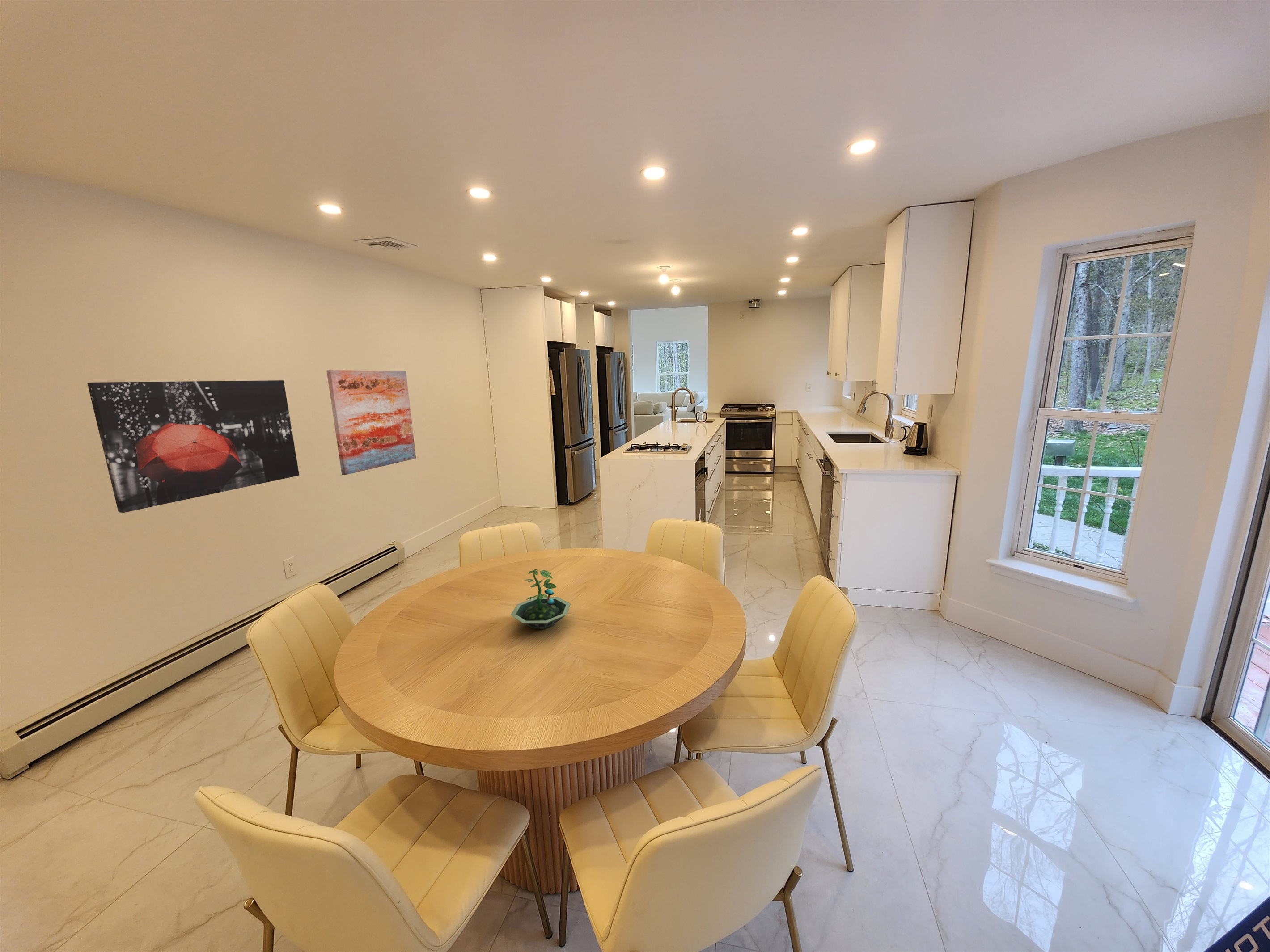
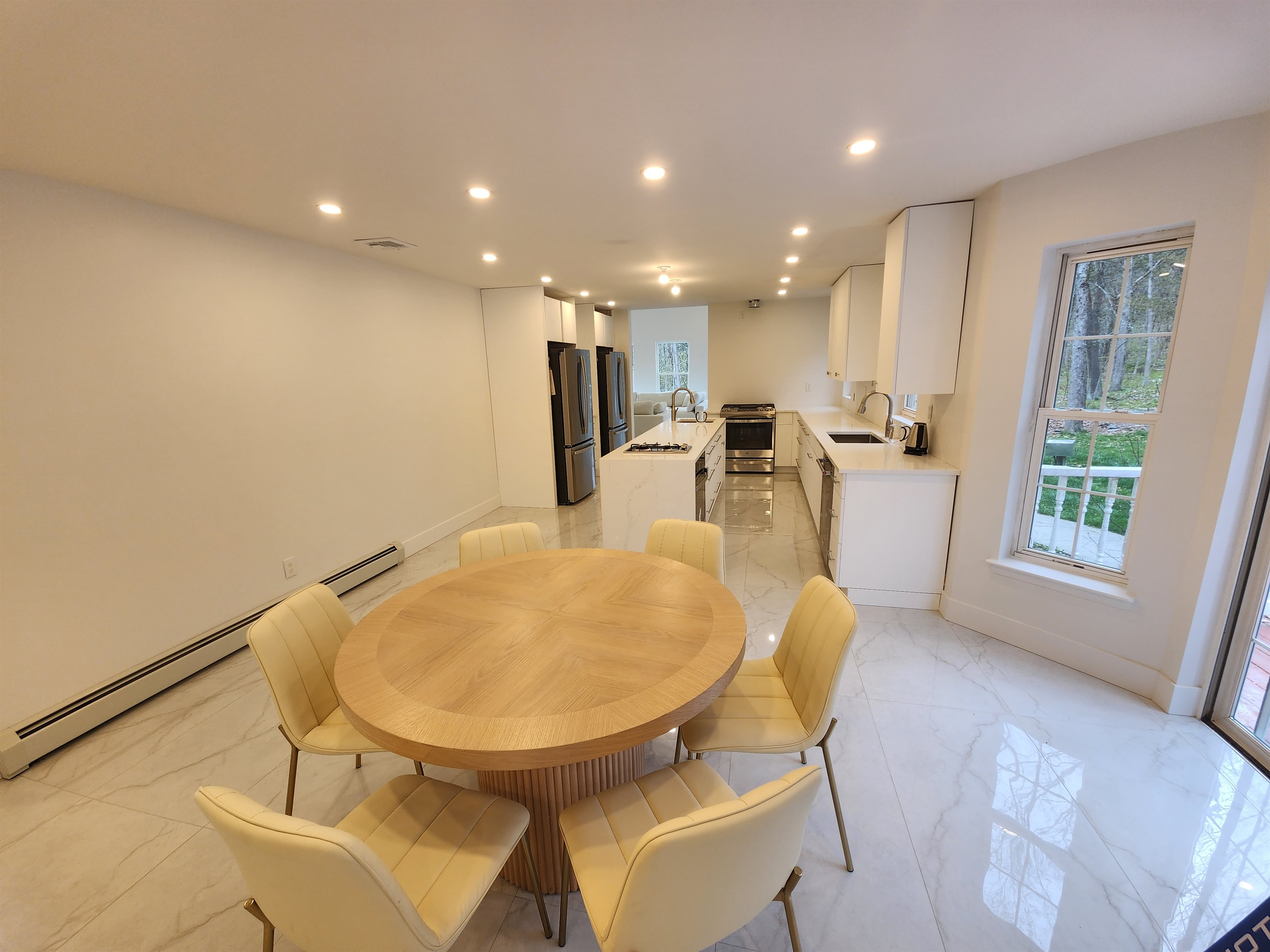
- terrarium (540, 581)
- wall art (376, 419)
- wall art (212, 437)
